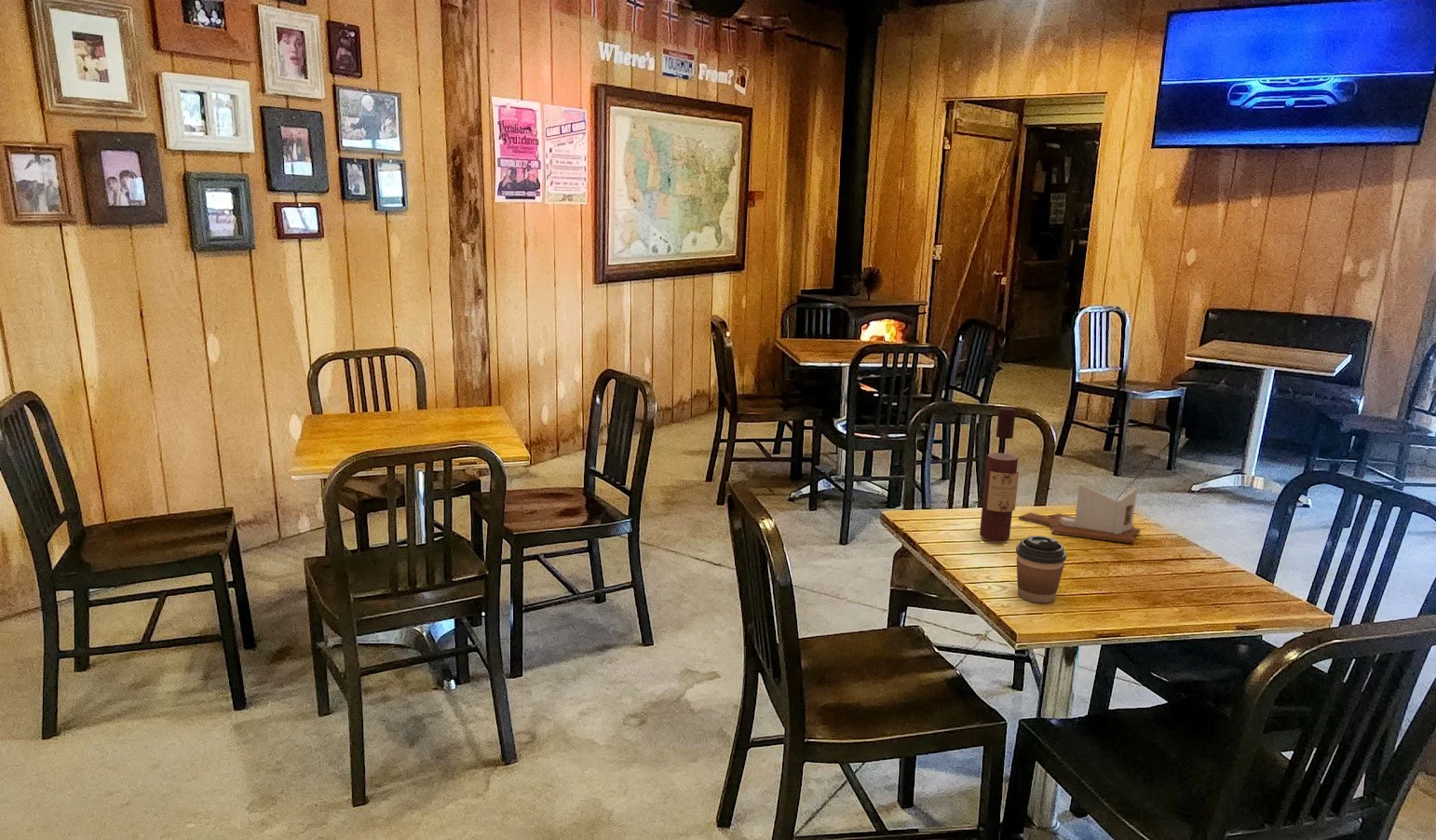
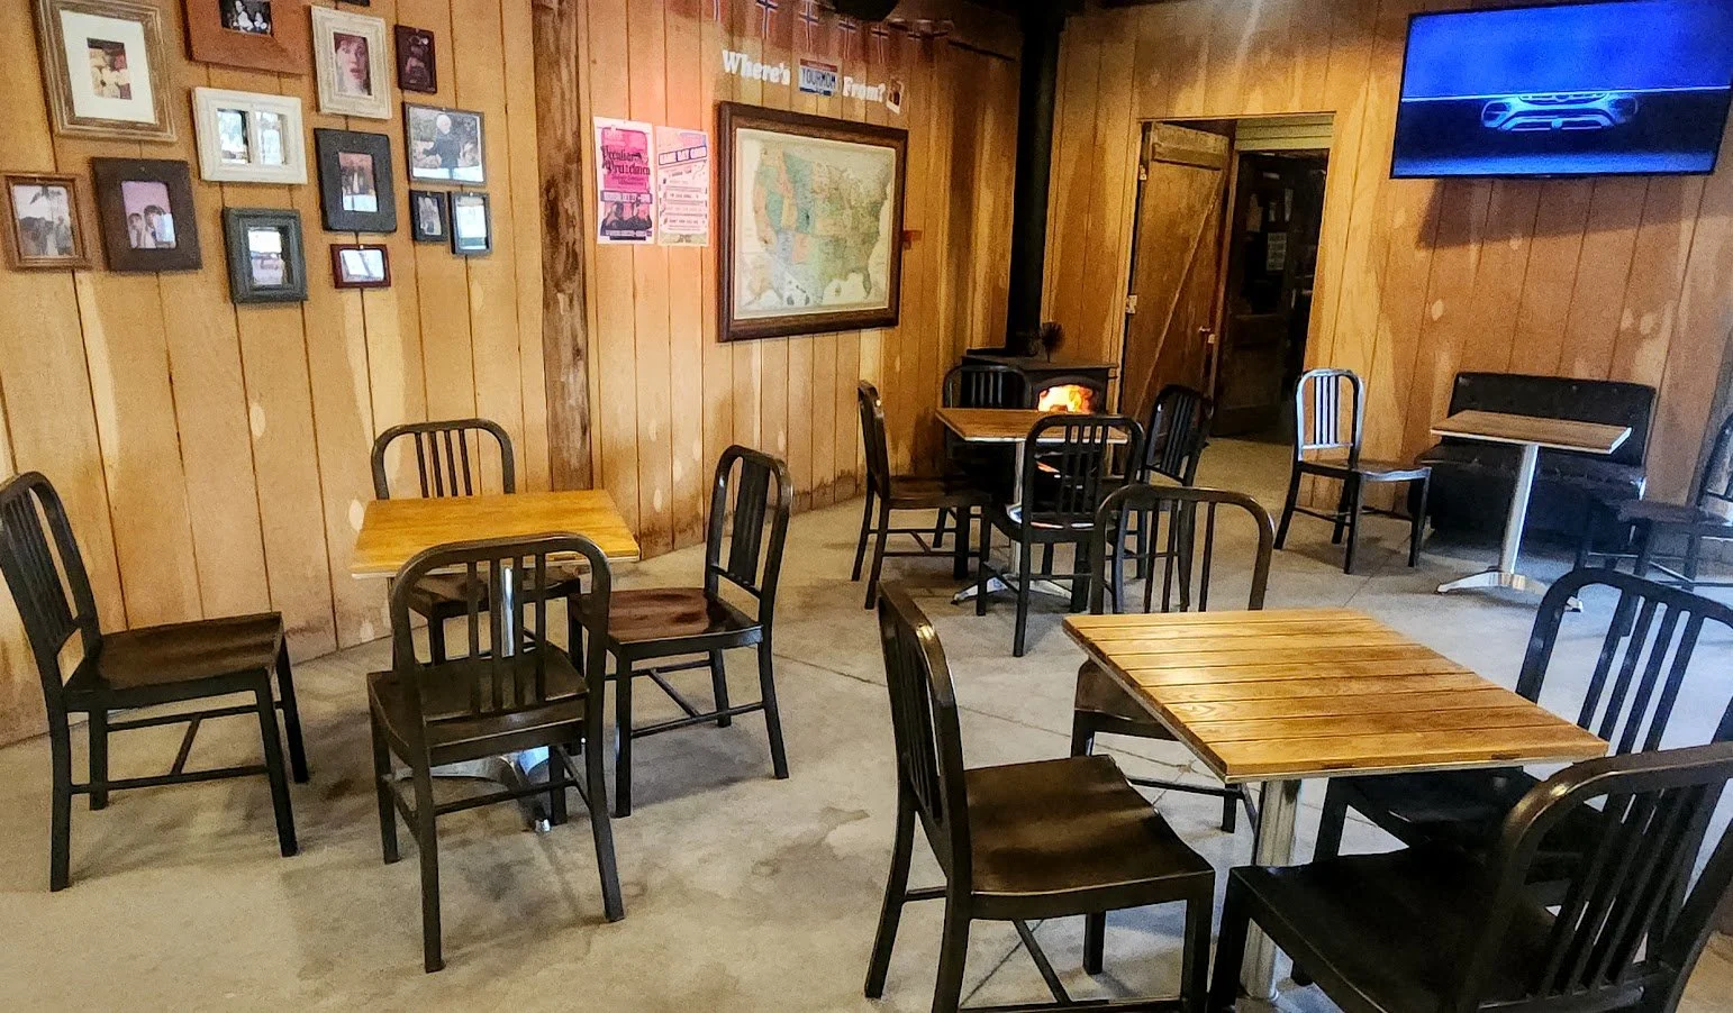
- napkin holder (1086, 504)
- wine bottle (1000, 475)
- coffee cup (1039, 566)
